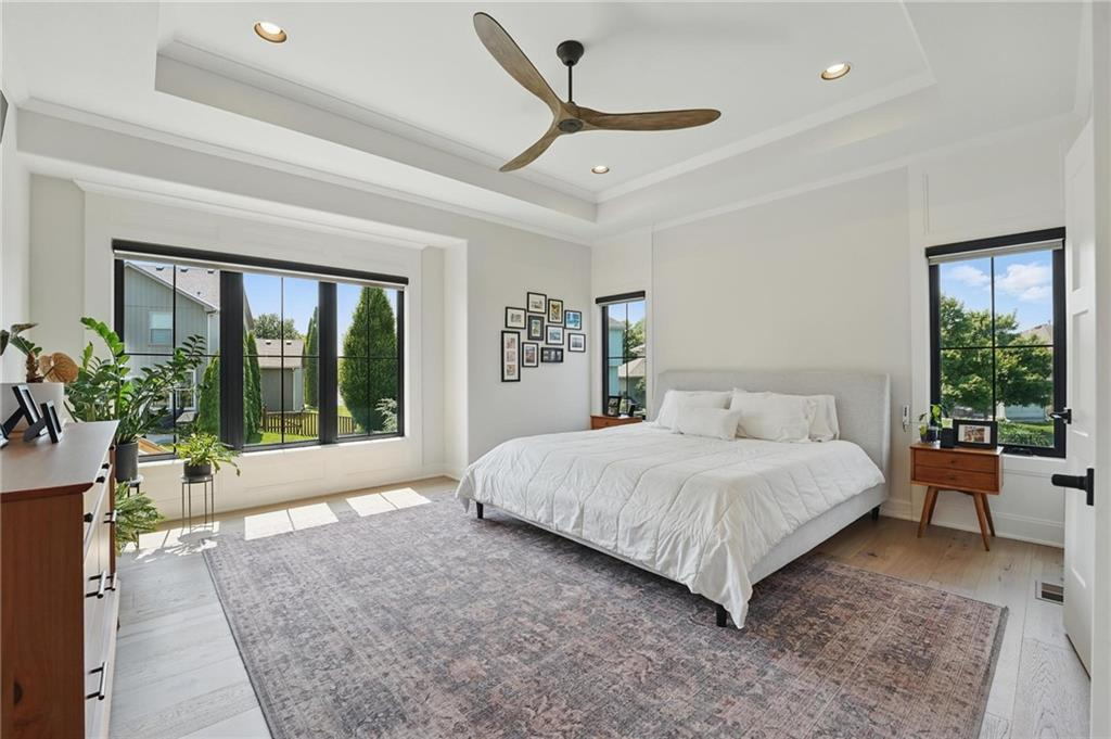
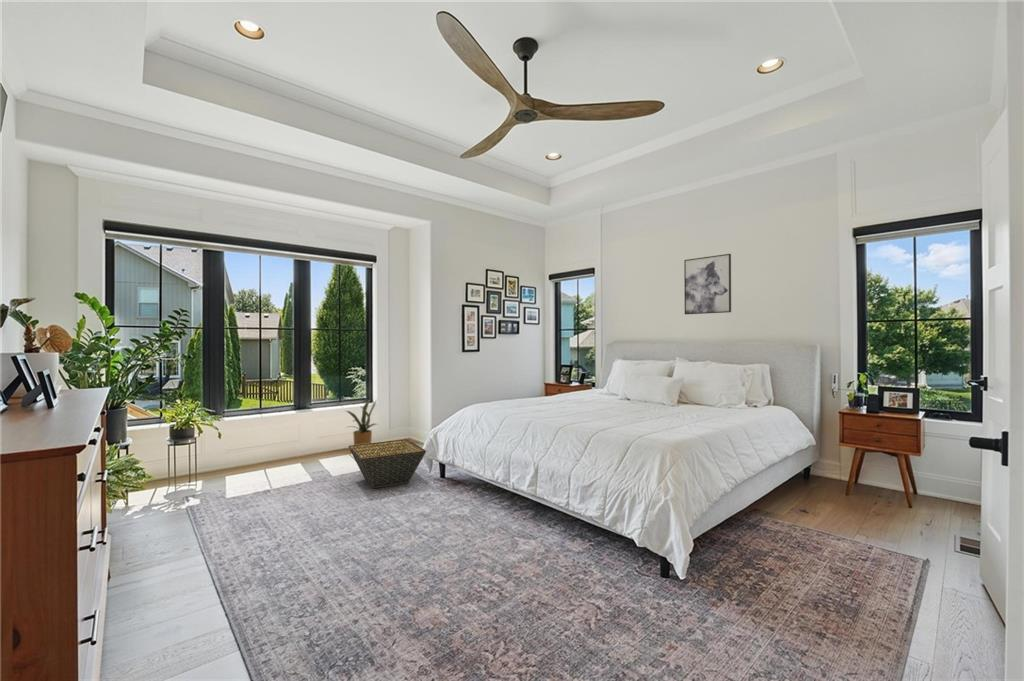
+ basket (386, 464)
+ wall art (707, 285)
+ house plant (360, 425)
